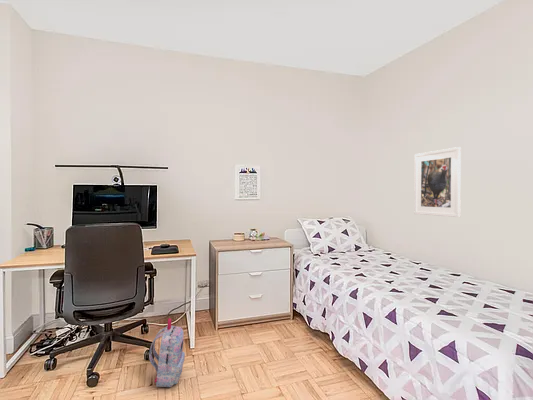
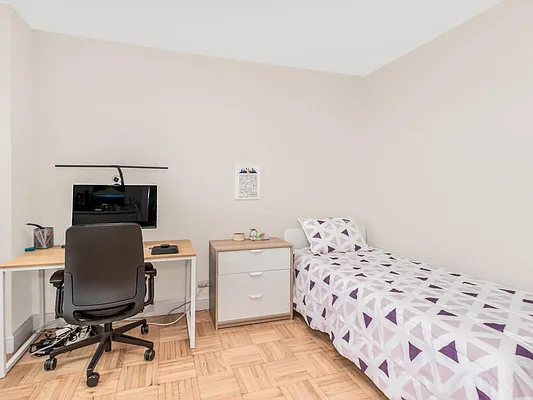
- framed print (435, 183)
- backpack (167, 348)
